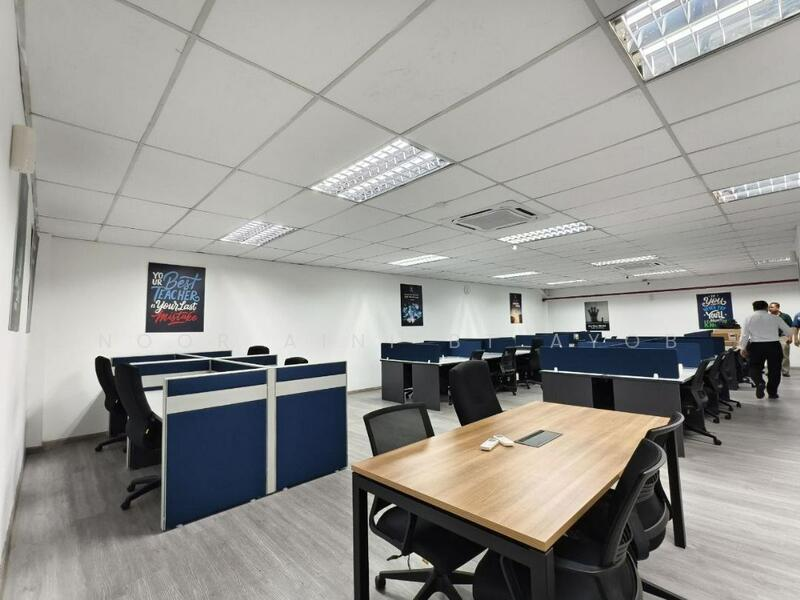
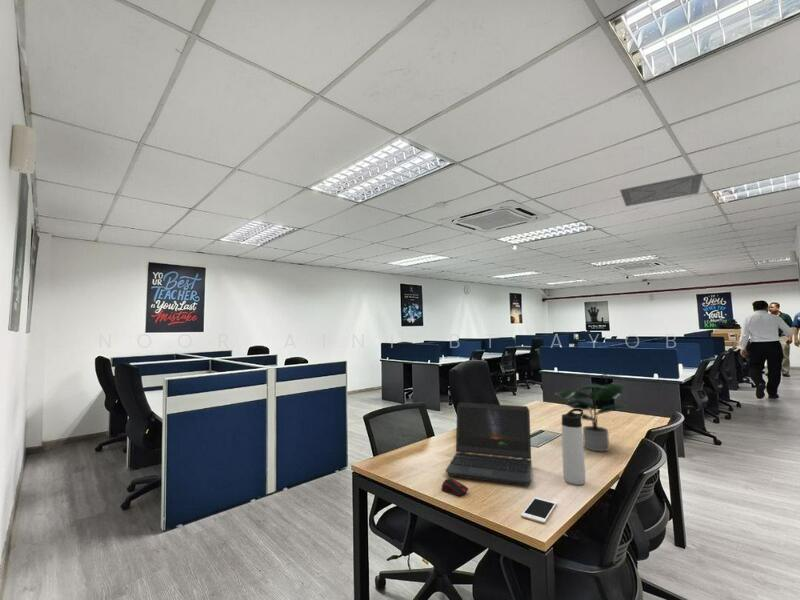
+ thermos bottle (574, 445)
+ ceiling vent (659, 191)
+ computer mouse (454, 485)
+ cell phone (539, 509)
+ potted plant (590, 413)
+ laptop computer (489, 439)
